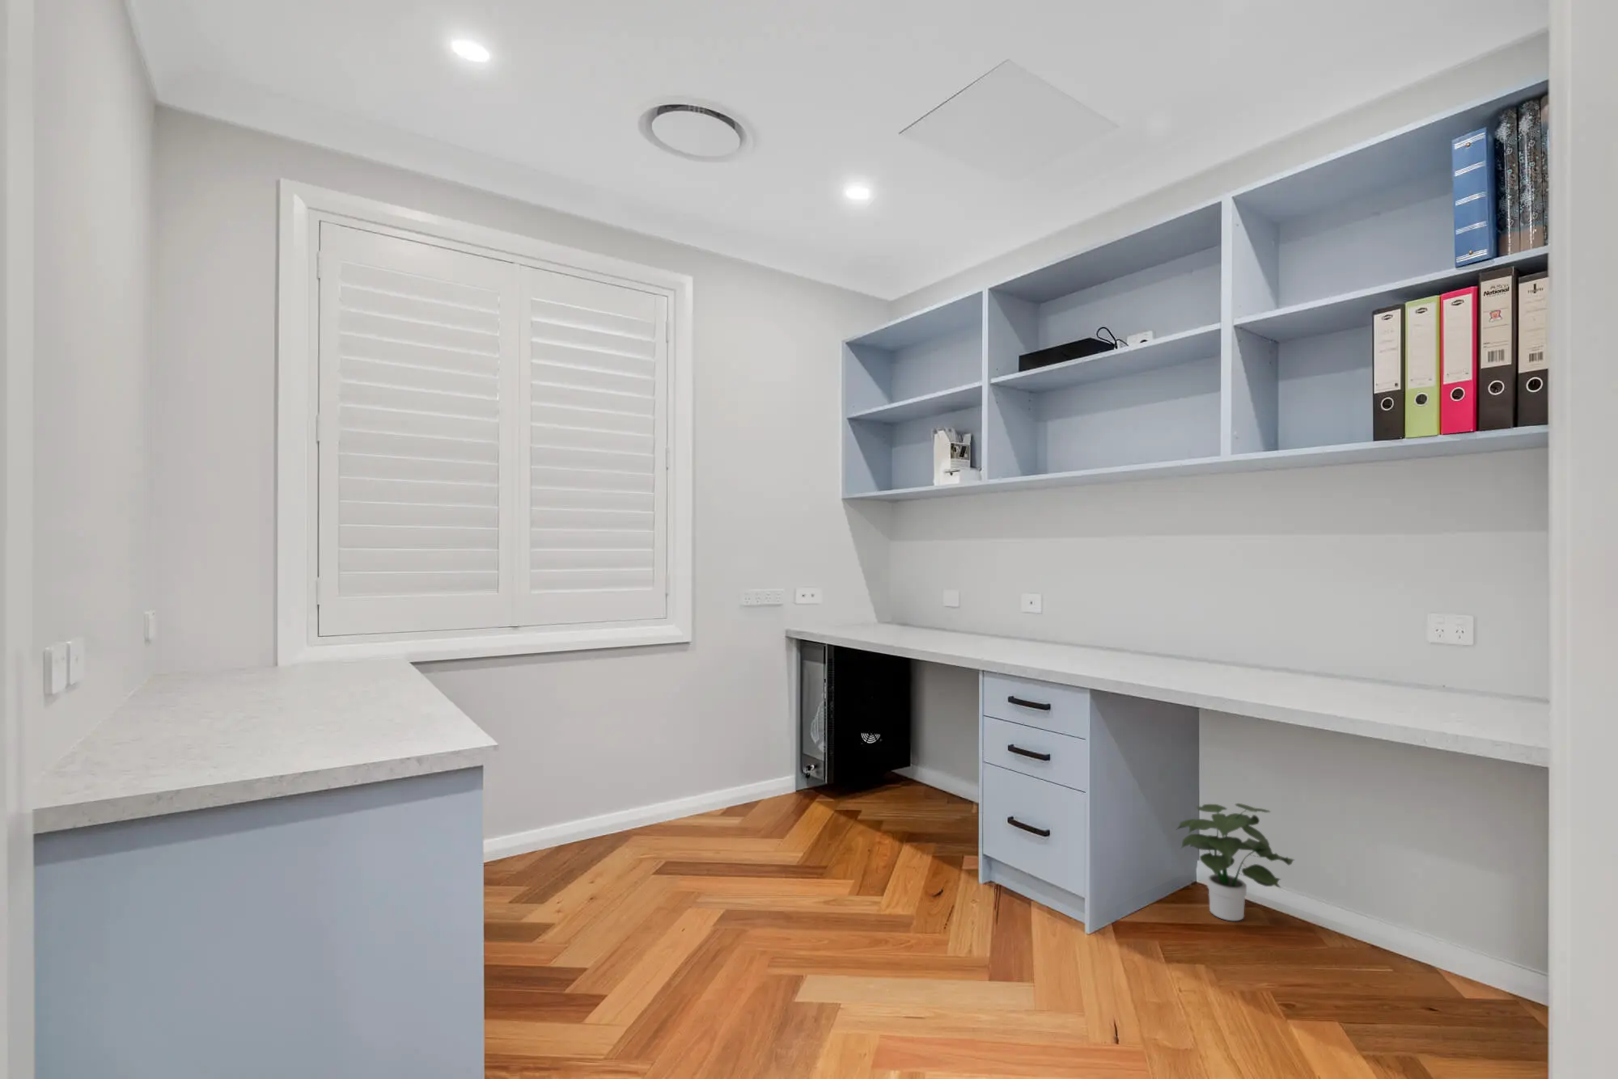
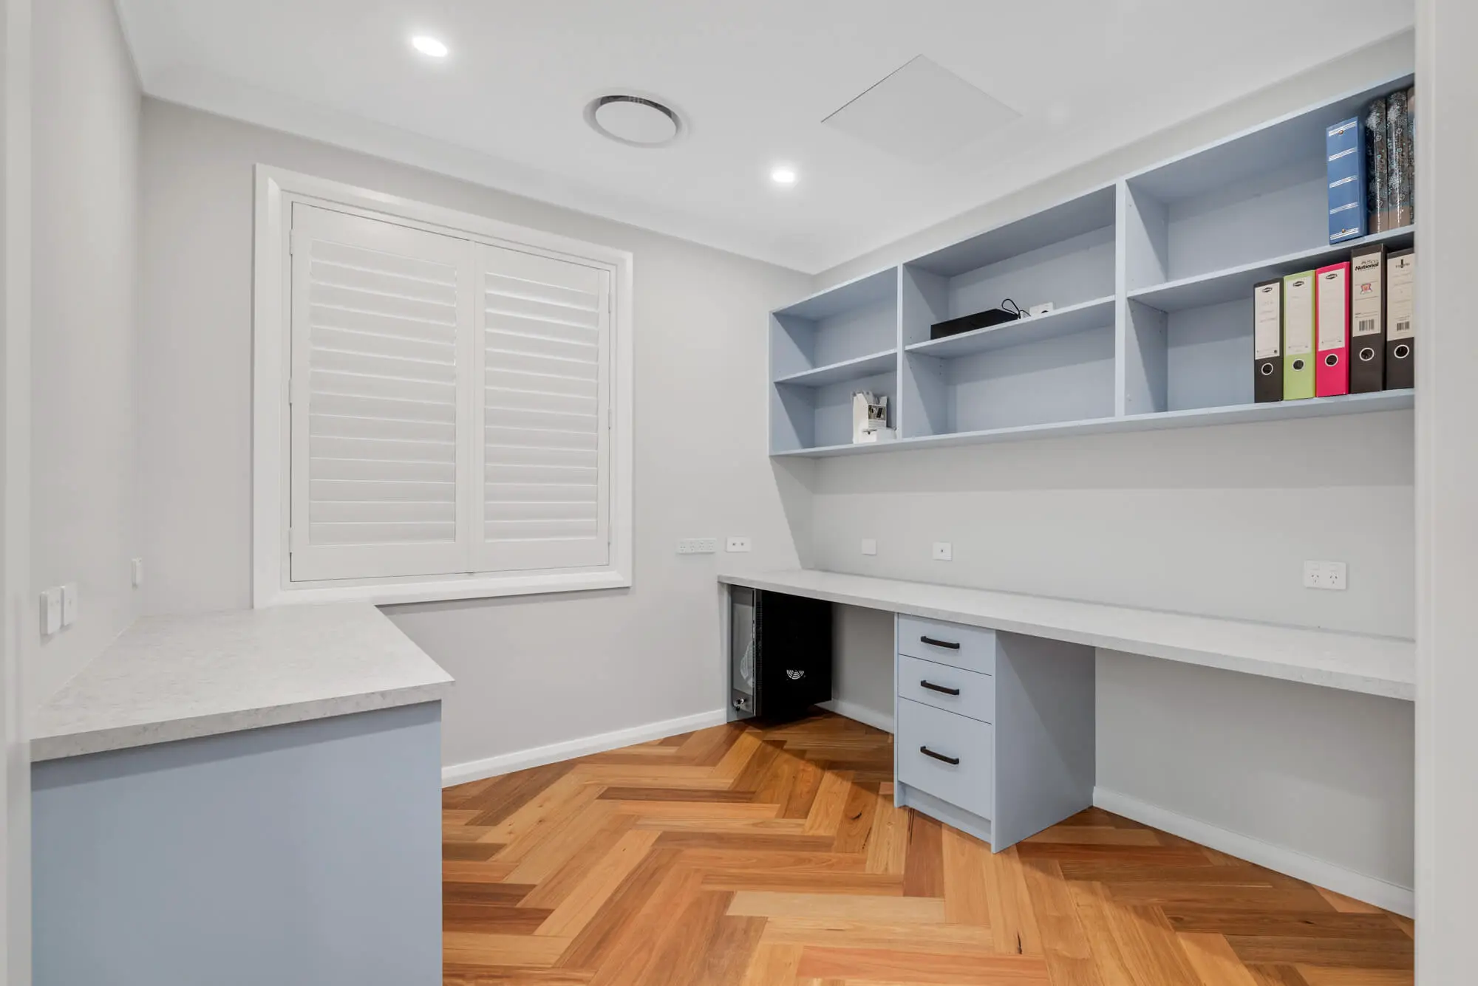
- potted plant (1228, 857)
